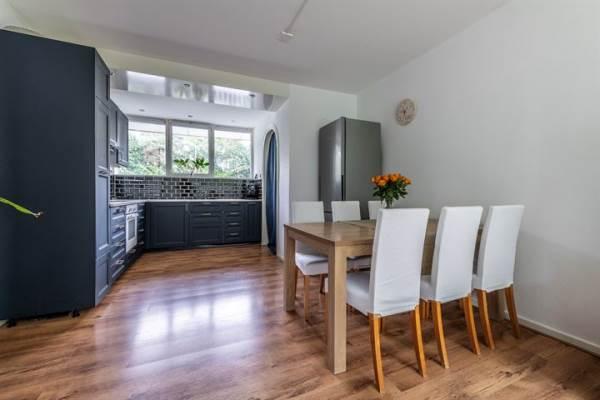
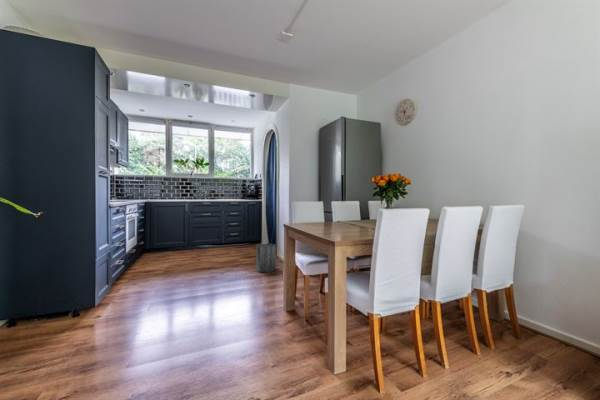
+ trash can (266, 257)
